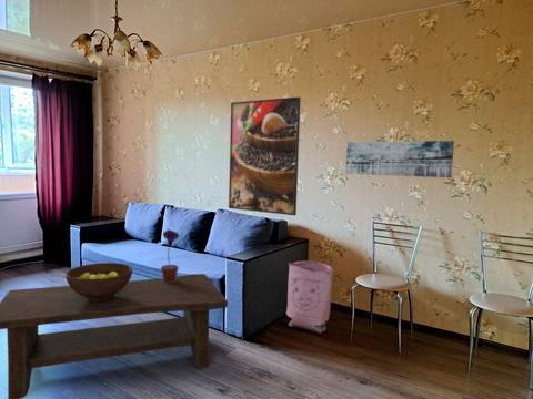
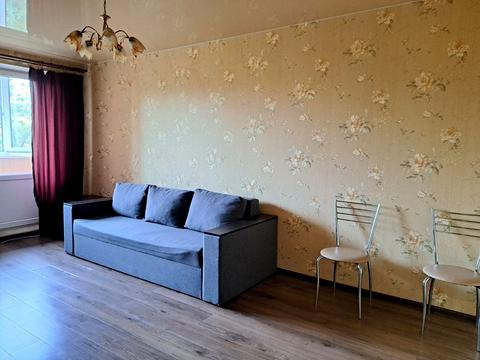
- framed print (262, 156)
- potted flower (168, 255)
- bag (309, 295)
- wall art (395, 158)
- coffee table (117, 328)
- fruit bowl (100, 284)
